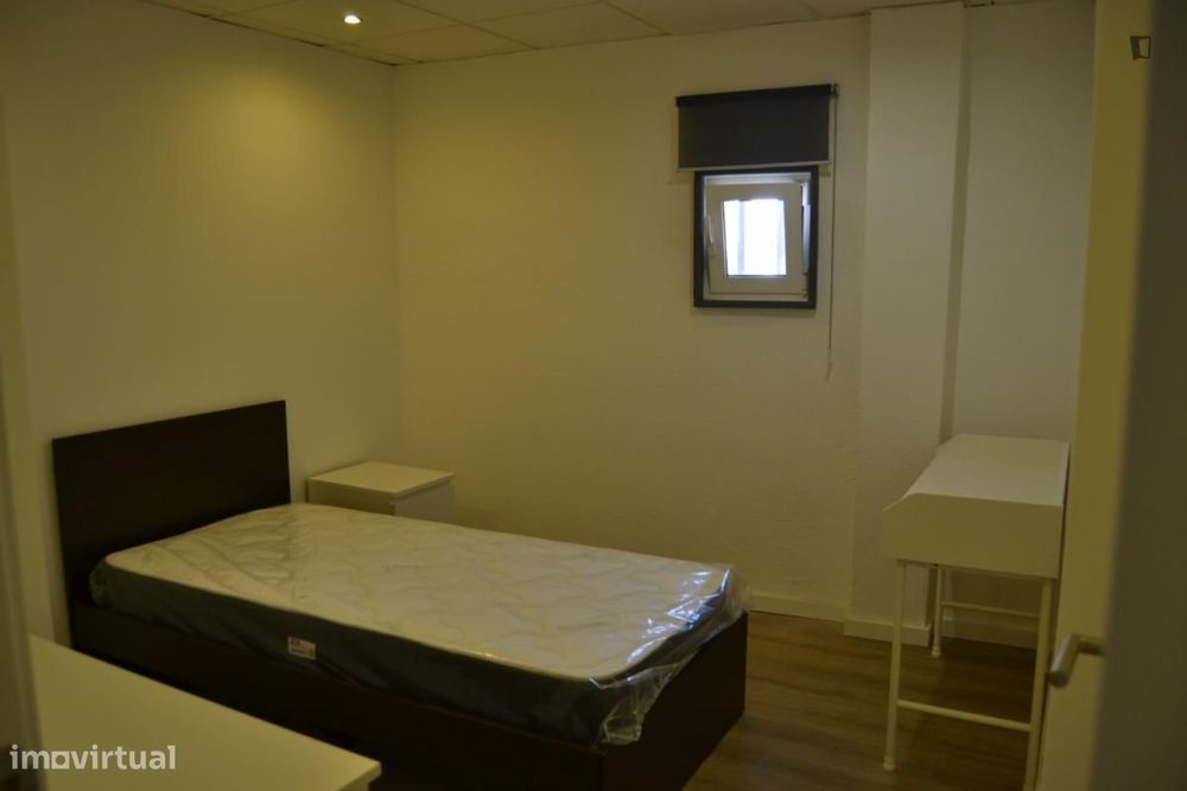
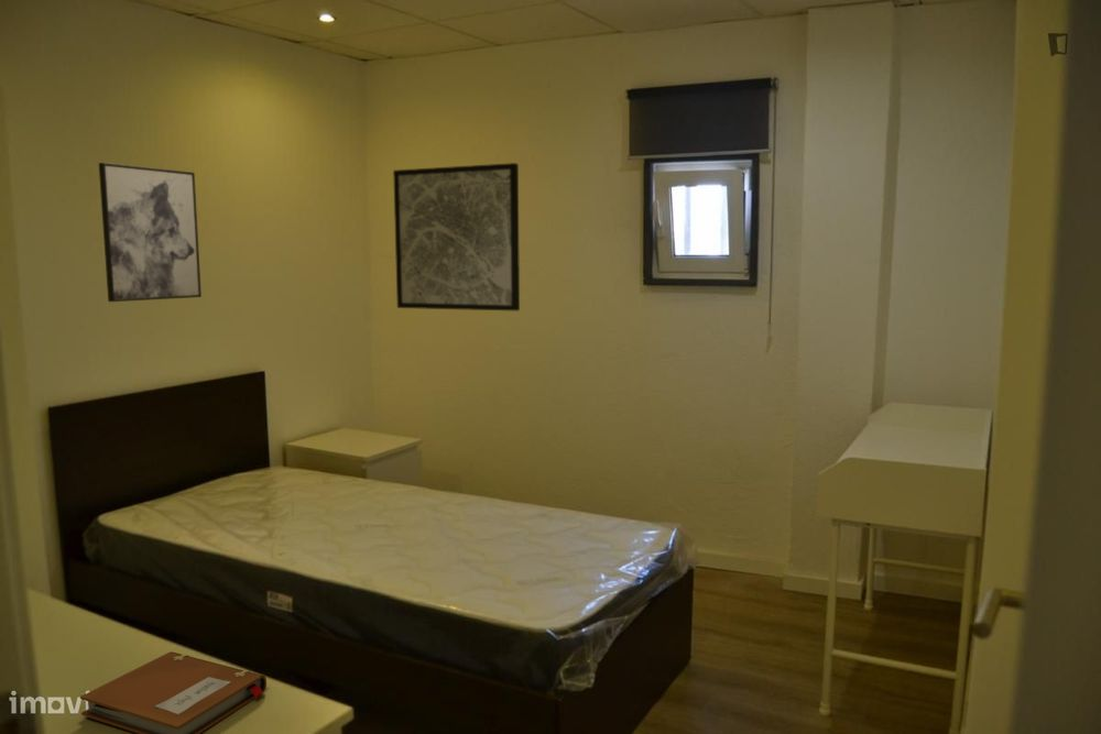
+ notebook (178, 693)
+ wall art (455, 239)
+ wall art (153, 233)
